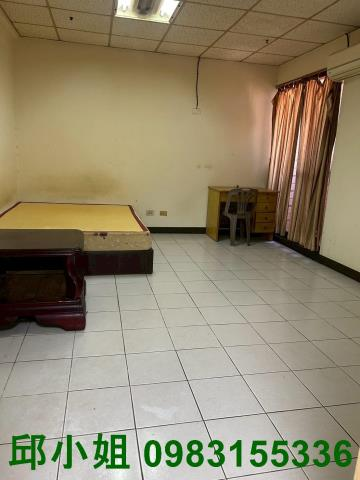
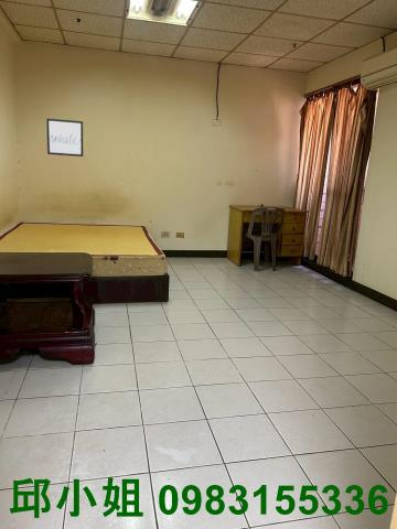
+ wall art (65, 138)
